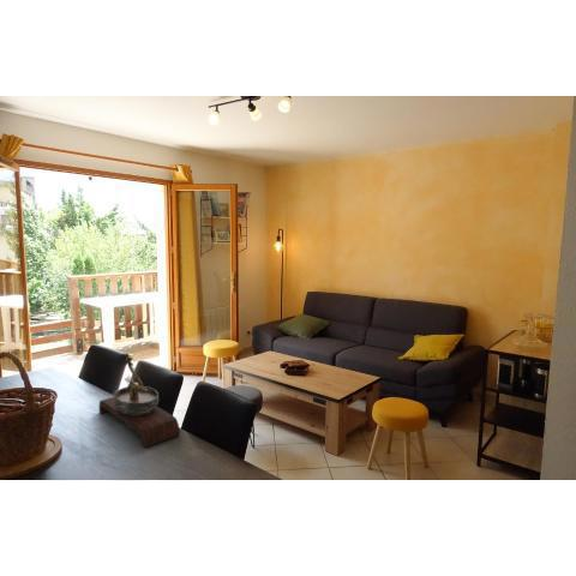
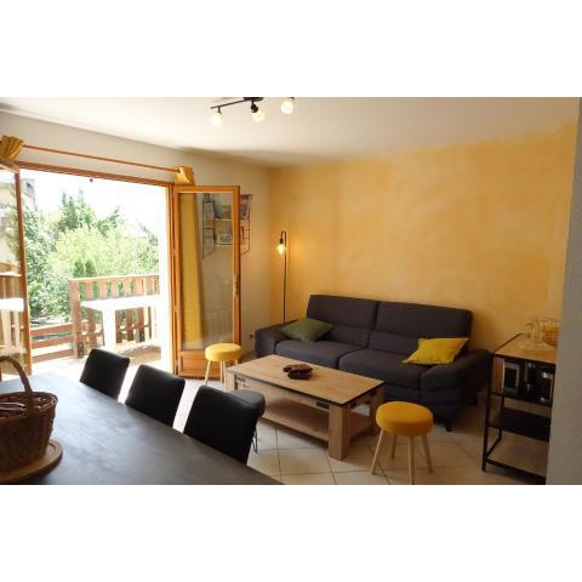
- bonsai tree (136, 386)
